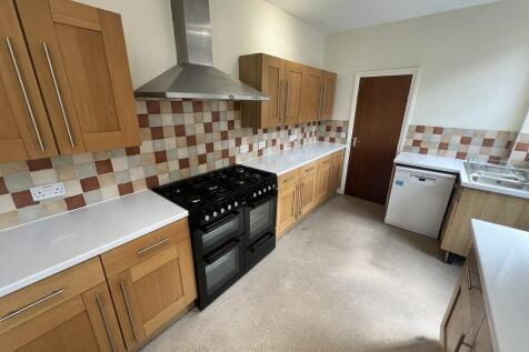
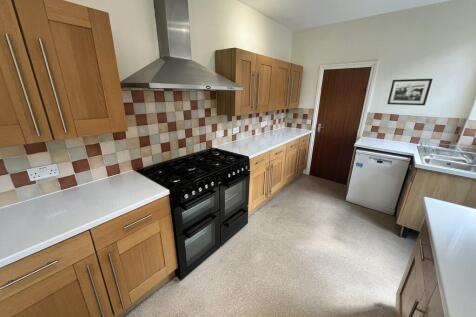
+ picture frame (408, 92)
